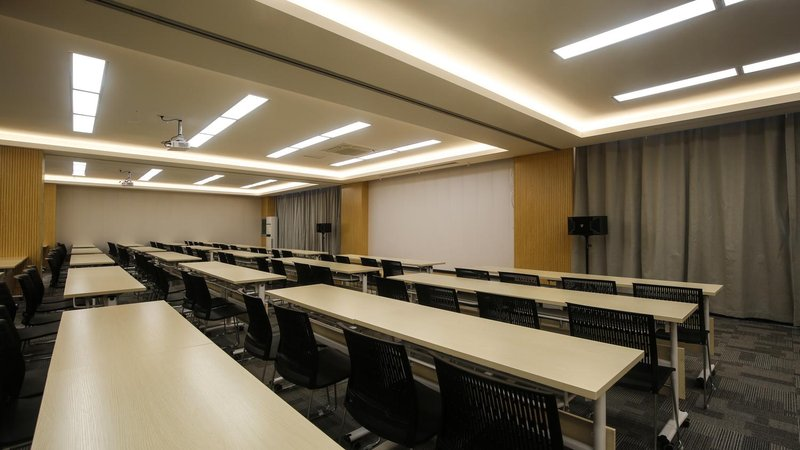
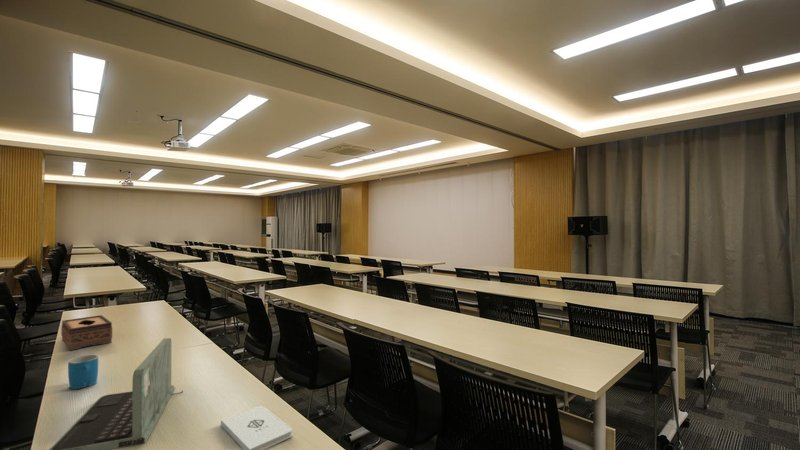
+ tissue box (86, 331)
+ mug (84, 372)
+ laptop (132, 387)
+ notepad (256, 427)
